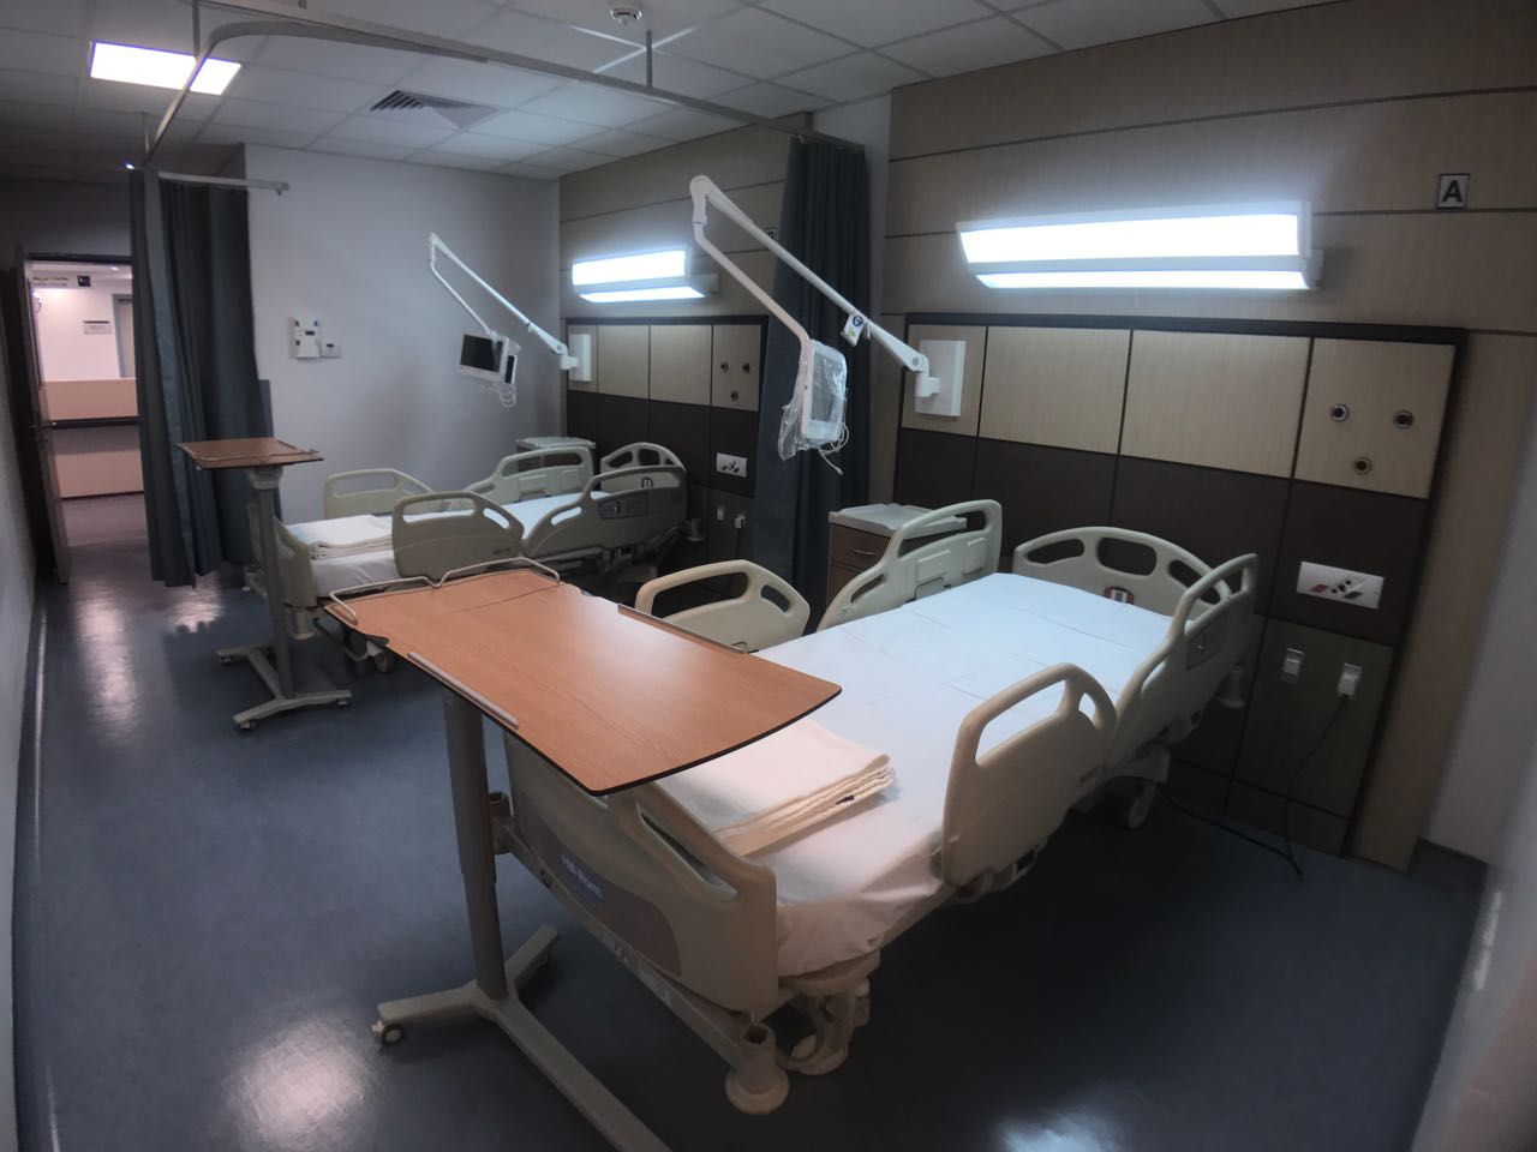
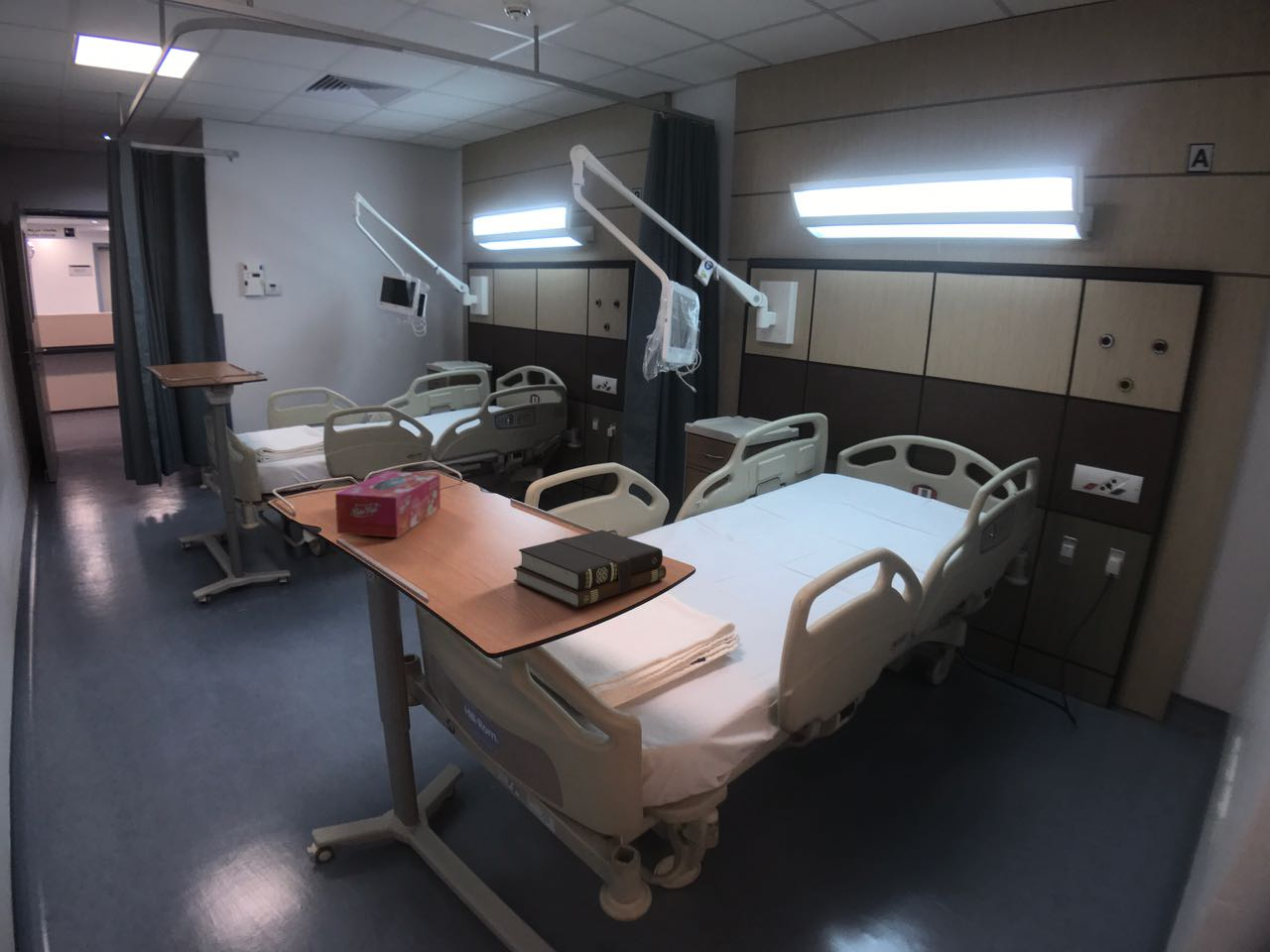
+ bible (590, 564)
+ tissue box (391, 501)
